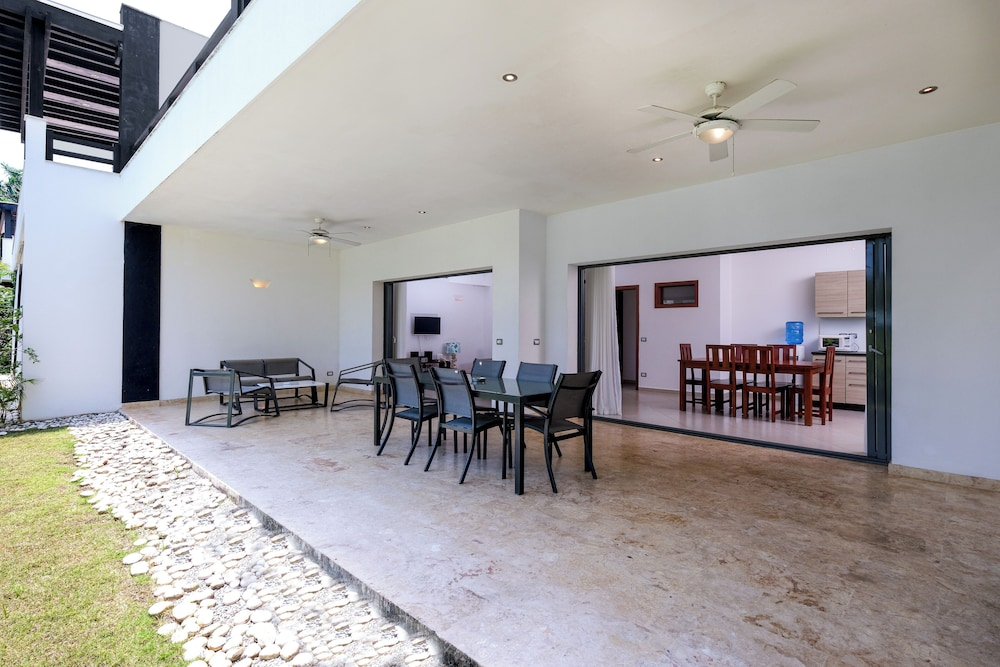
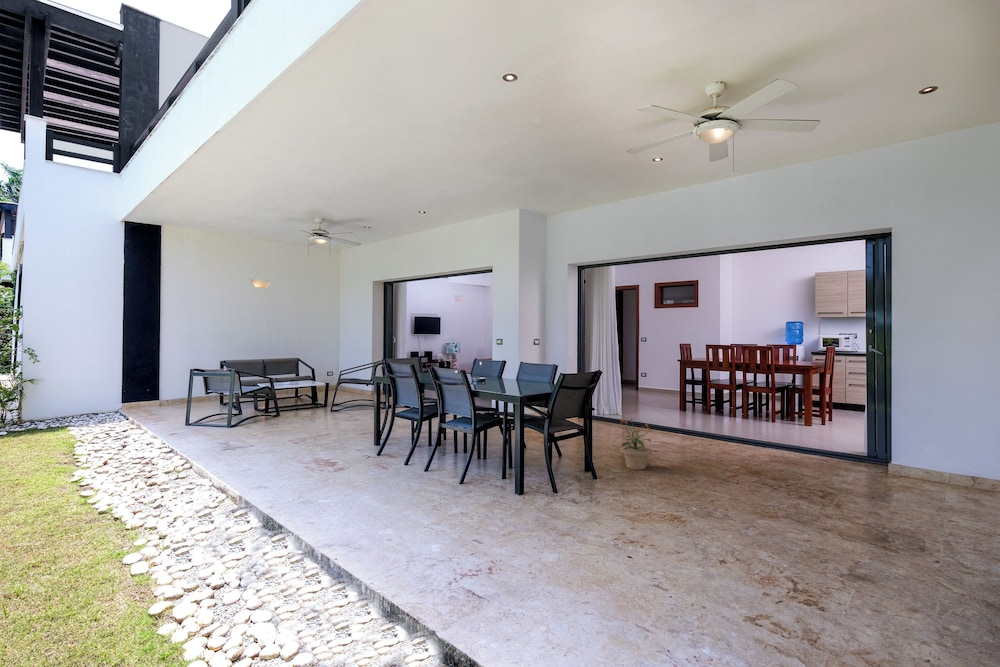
+ potted plant (633, 443)
